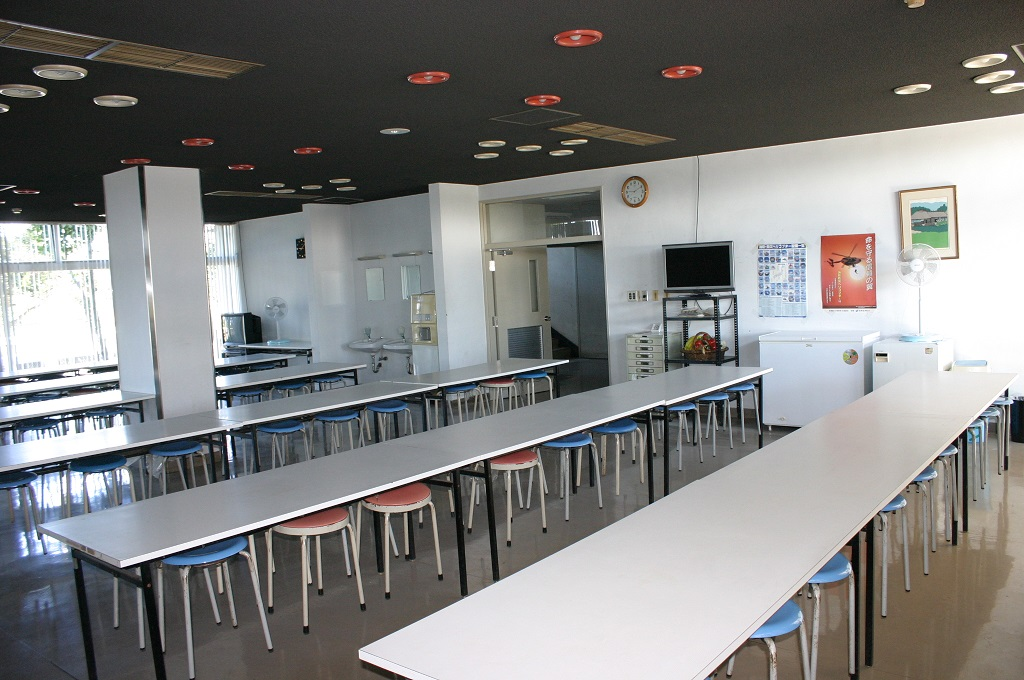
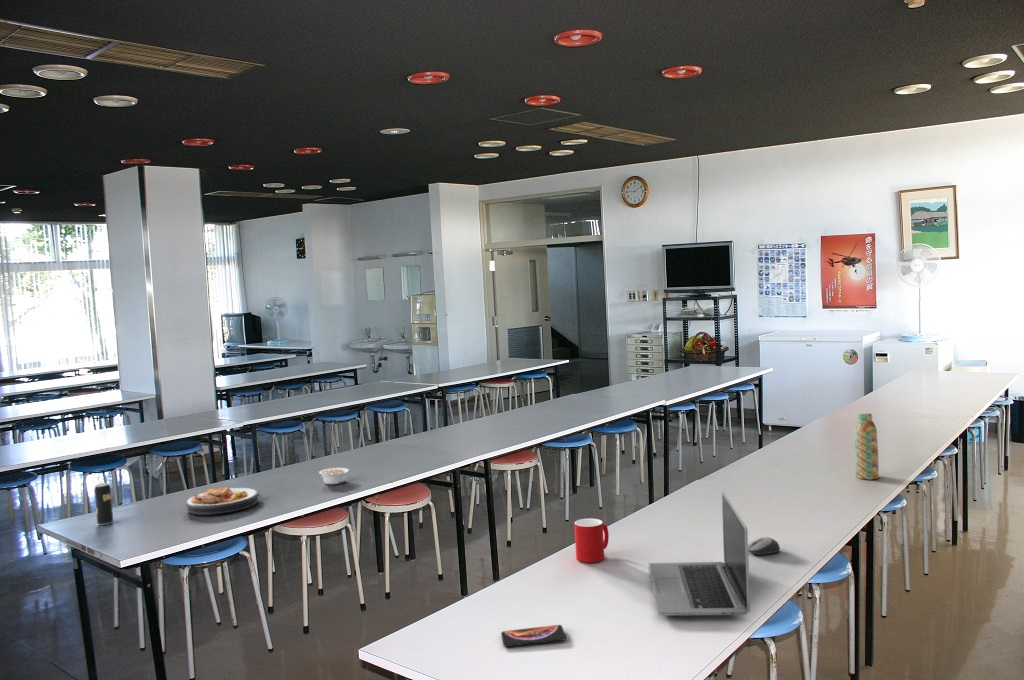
+ laptop (693, 562)
+ computer mouse (763, 545)
+ smartphone (533, 635)
+ water bottle (866, 445)
+ legume (335, 475)
+ cup (593, 538)
+ plate (222, 497)
+ beverage can (103, 502)
